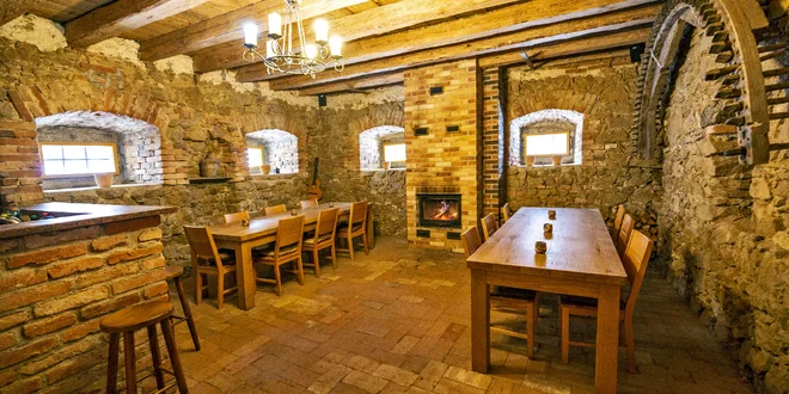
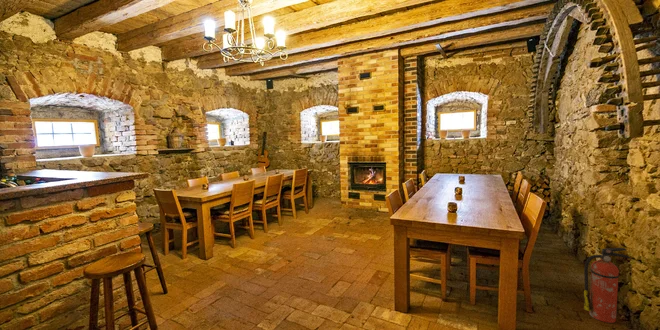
+ fire extinguisher (605, 282)
